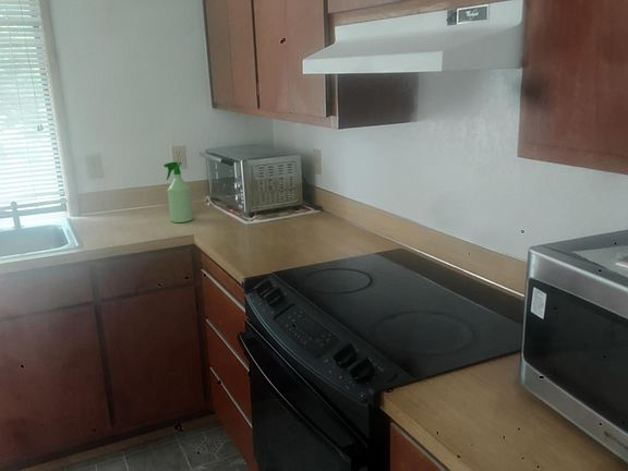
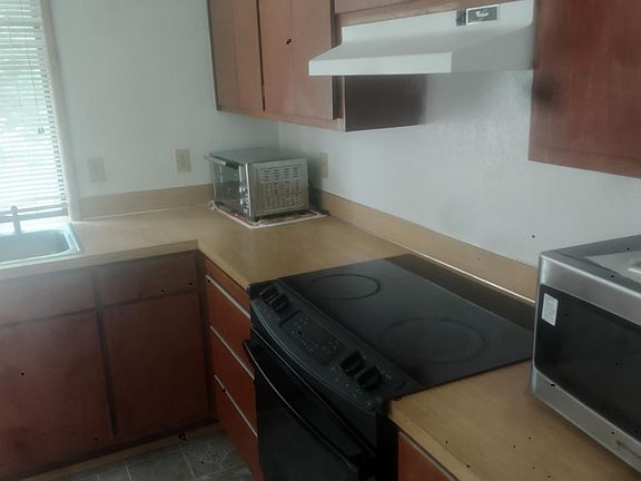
- spray bottle (178, 191)
